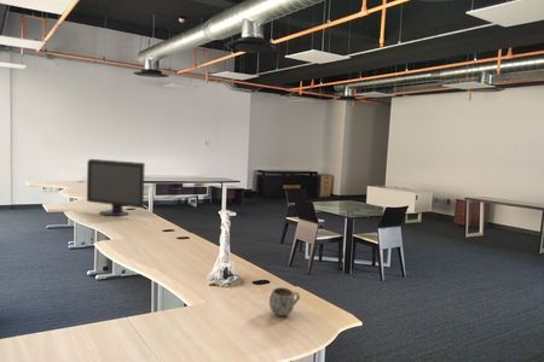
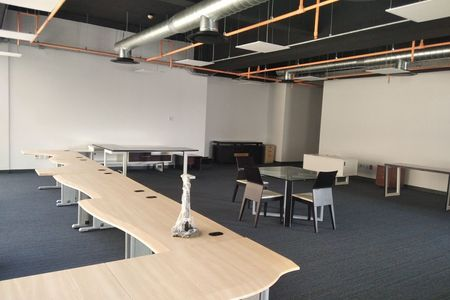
- mug (285, 300)
- monitor (114, 187)
